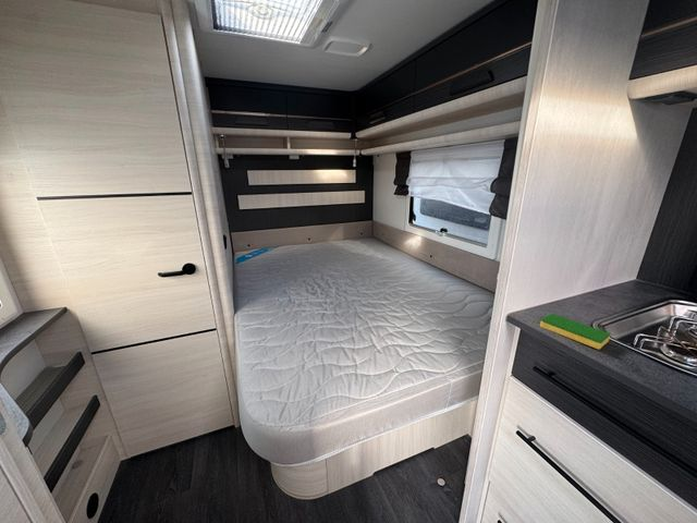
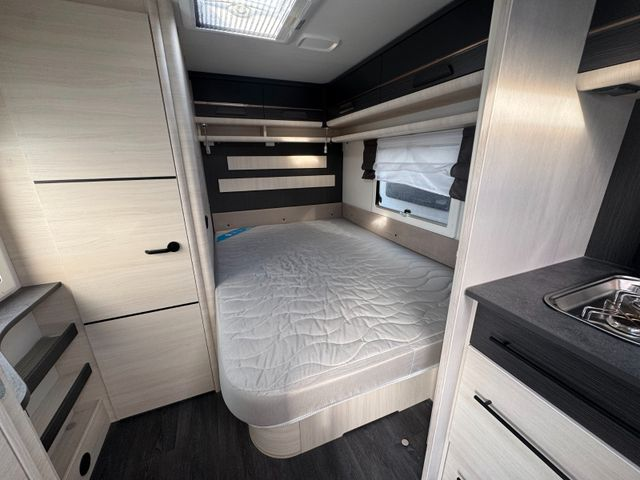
- dish sponge (573, 329)
